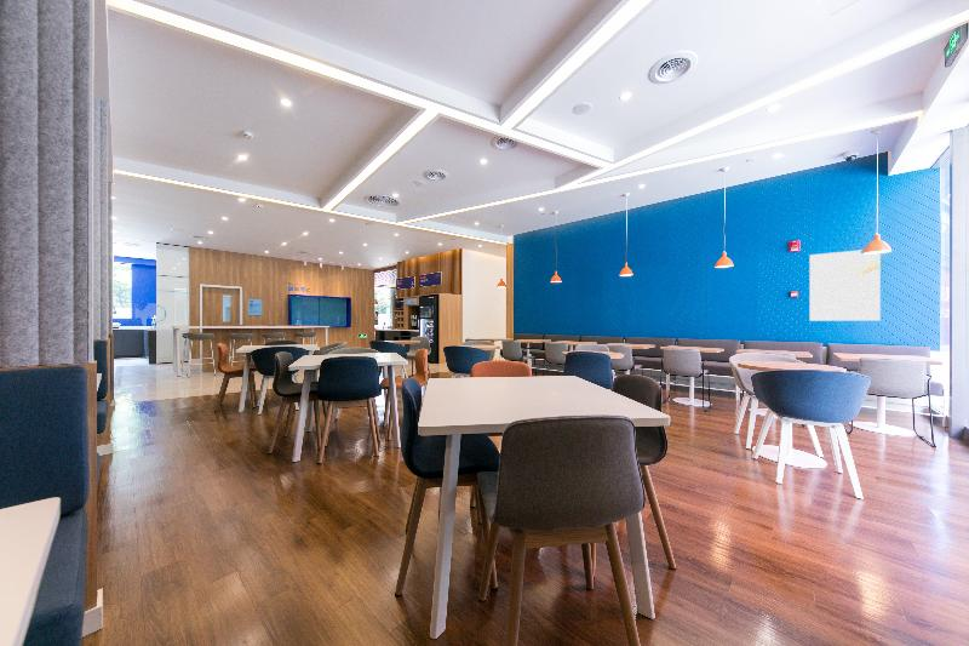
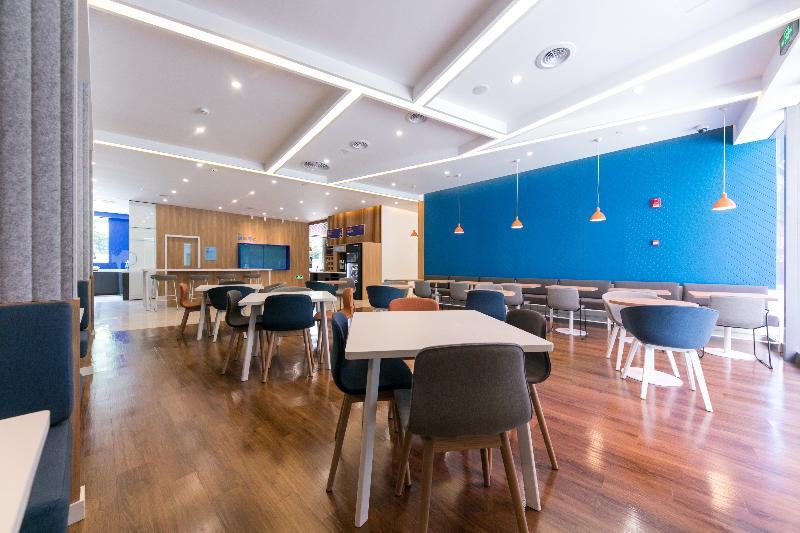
- wall art (843, 286)
